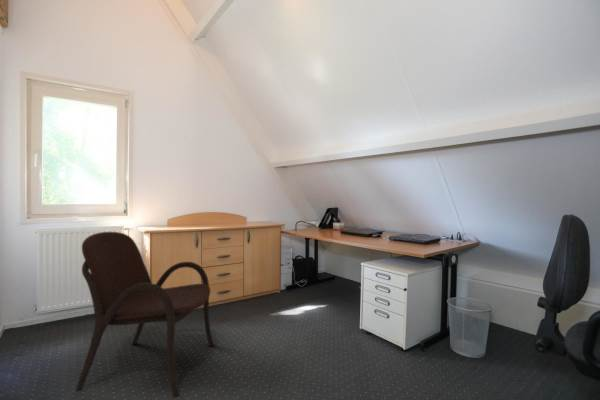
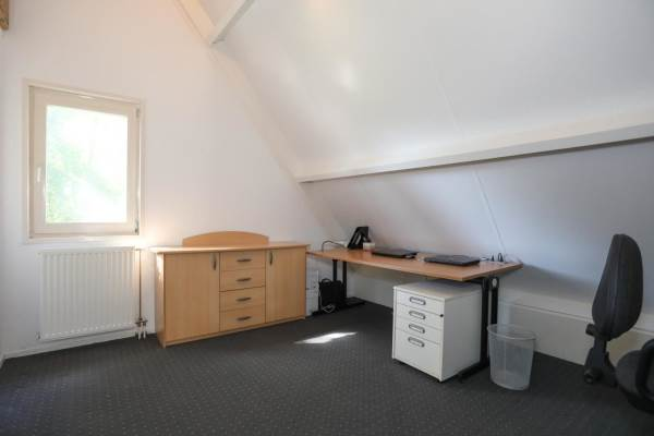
- armchair (150, 299)
